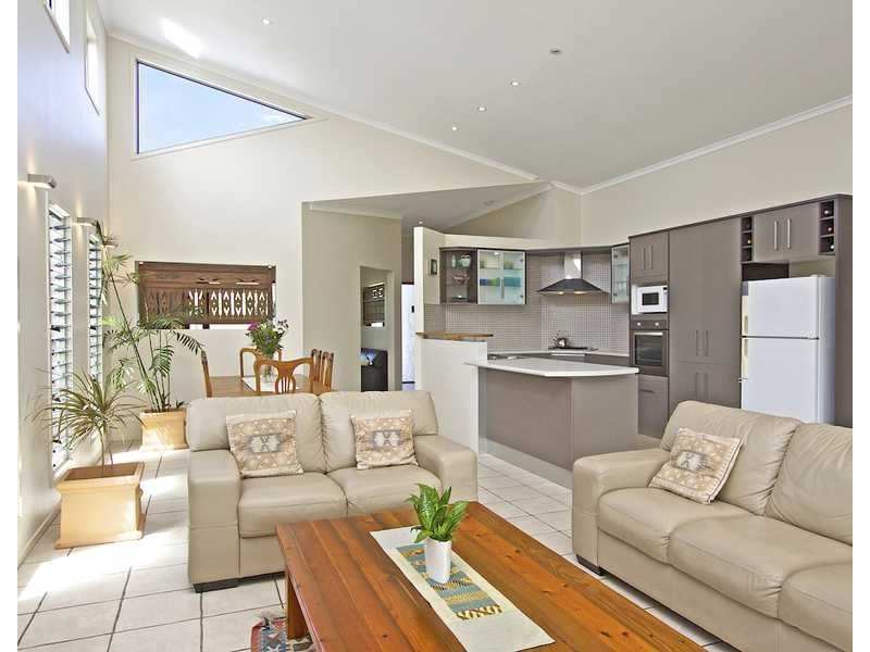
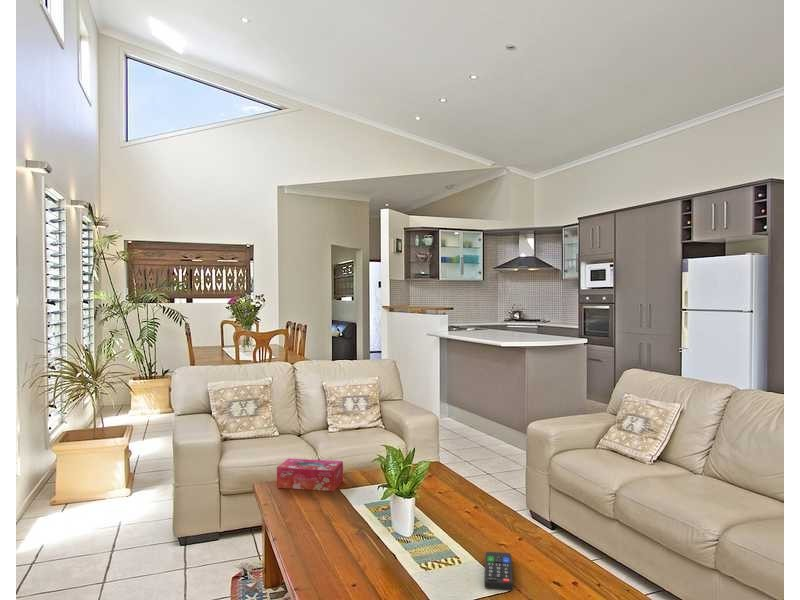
+ remote control (498, 569)
+ tissue box (310, 474)
